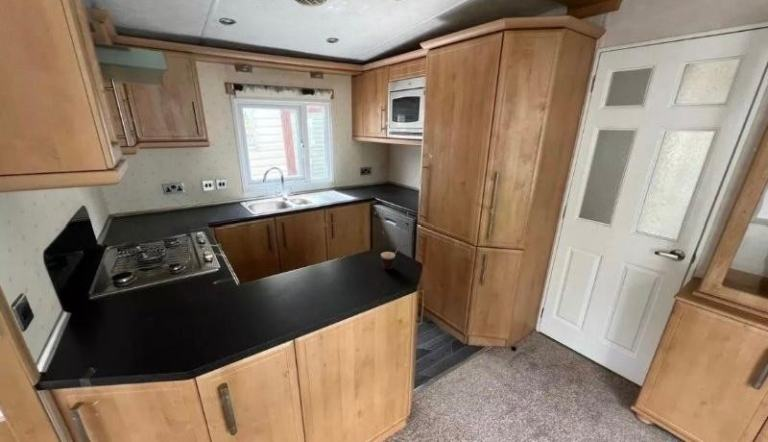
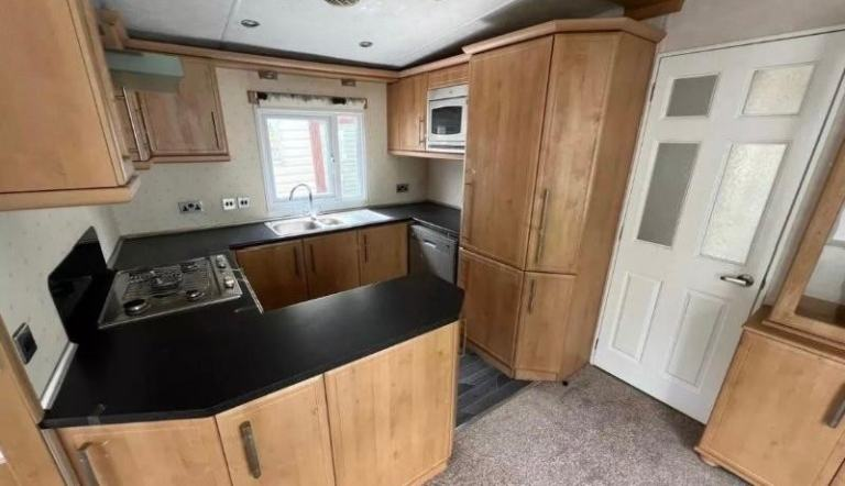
- cup (393, 256)
